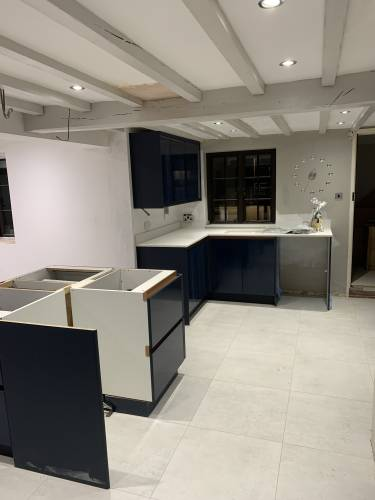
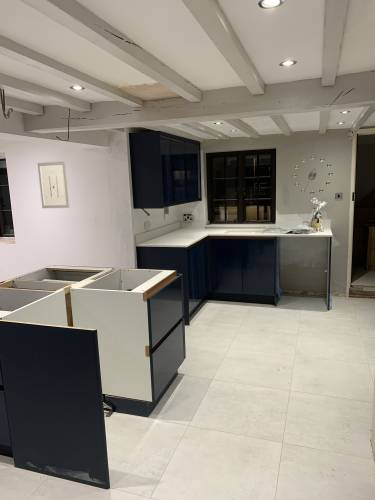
+ wall art (53, 185)
